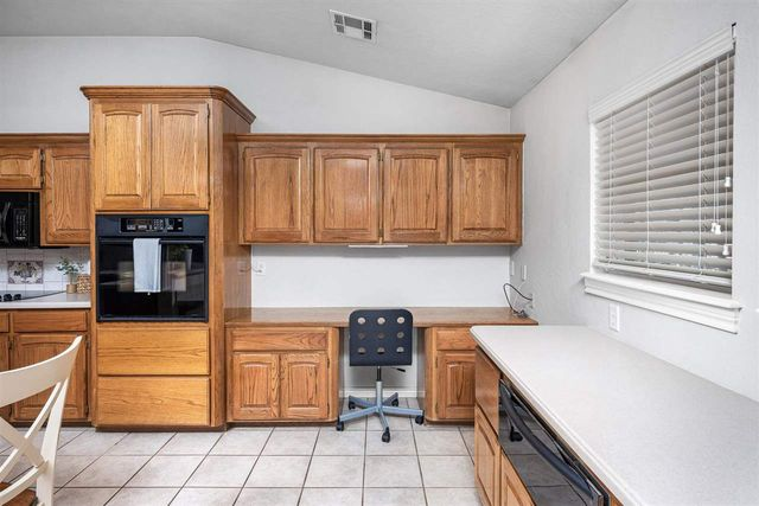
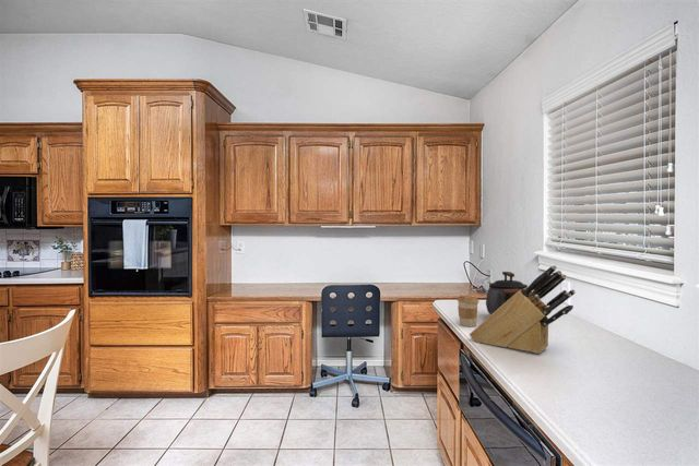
+ coffee cup (467, 310)
+ kettle (508, 296)
+ knife block (520, 306)
